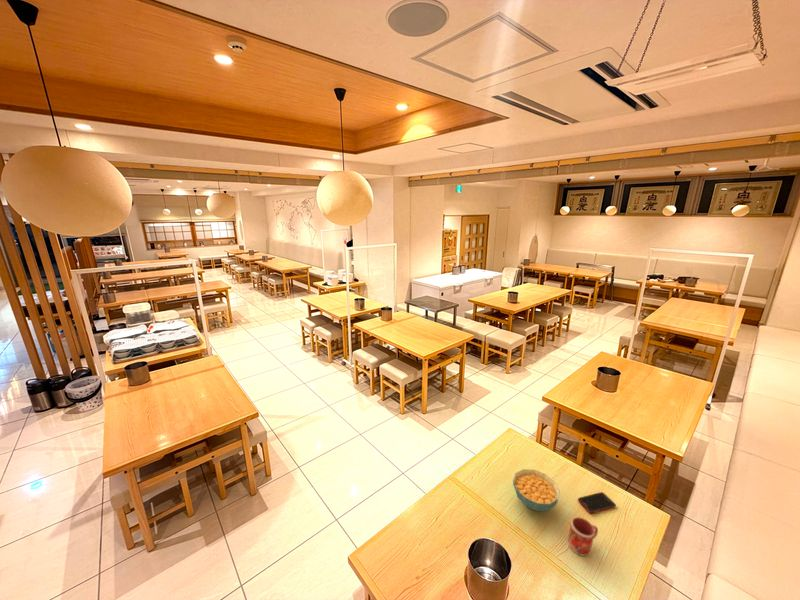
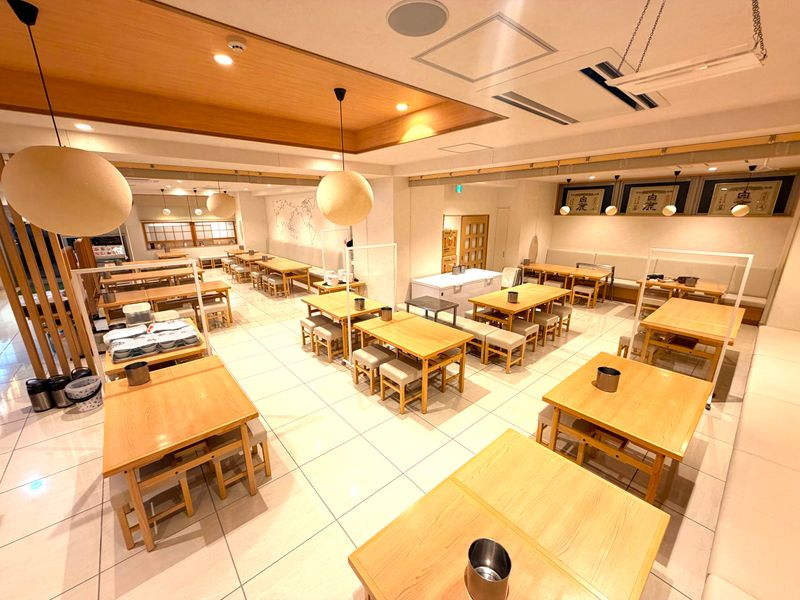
- mug (585, 535)
- cell phone (596, 502)
- cereal bowl (534, 494)
